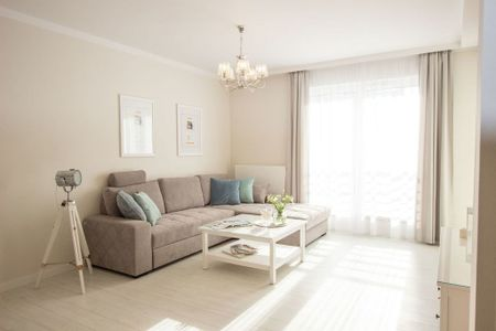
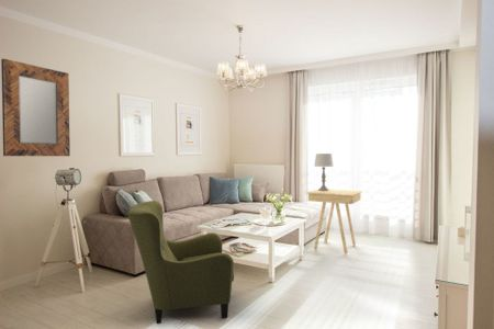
+ table lamp (323, 171)
+ armchair (181, 256)
+ side table (330, 219)
+ home mirror (38, 111)
